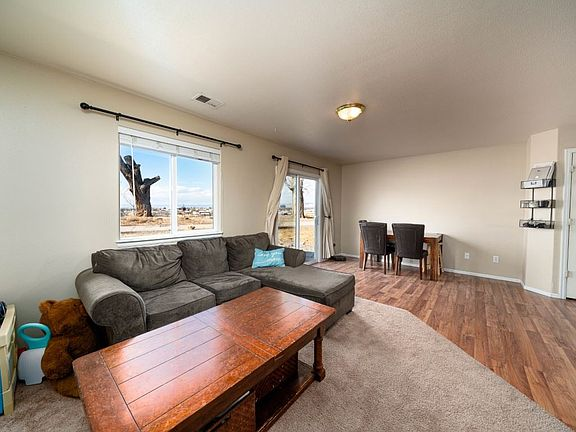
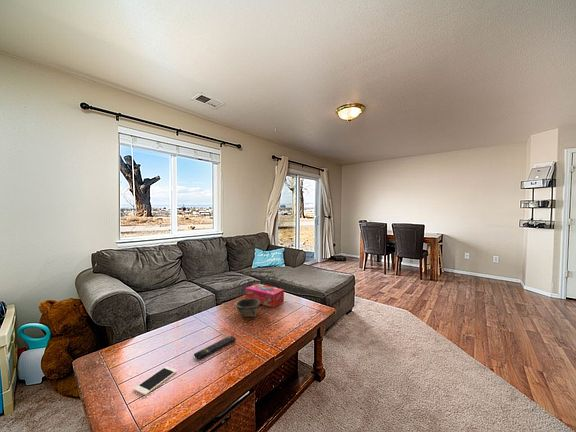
+ remote control (216, 346)
+ tissue box (264, 294)
+ cell phone (156, 379)
+ bowl (247, 308)
